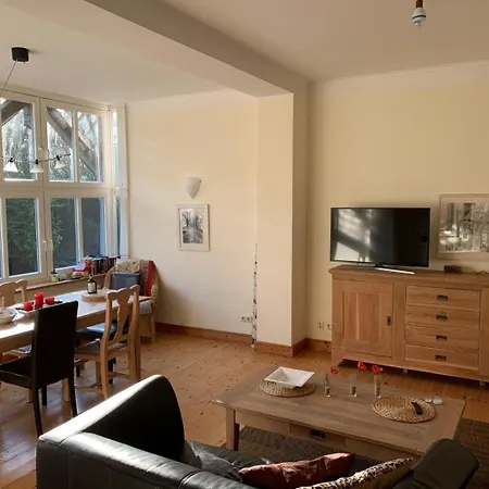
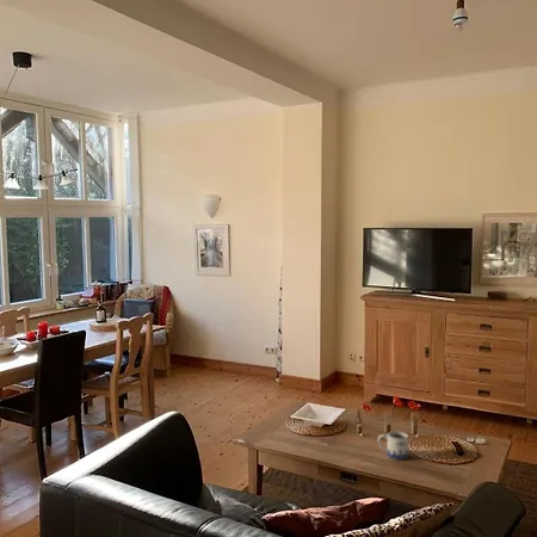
+ mug (394, 444)
